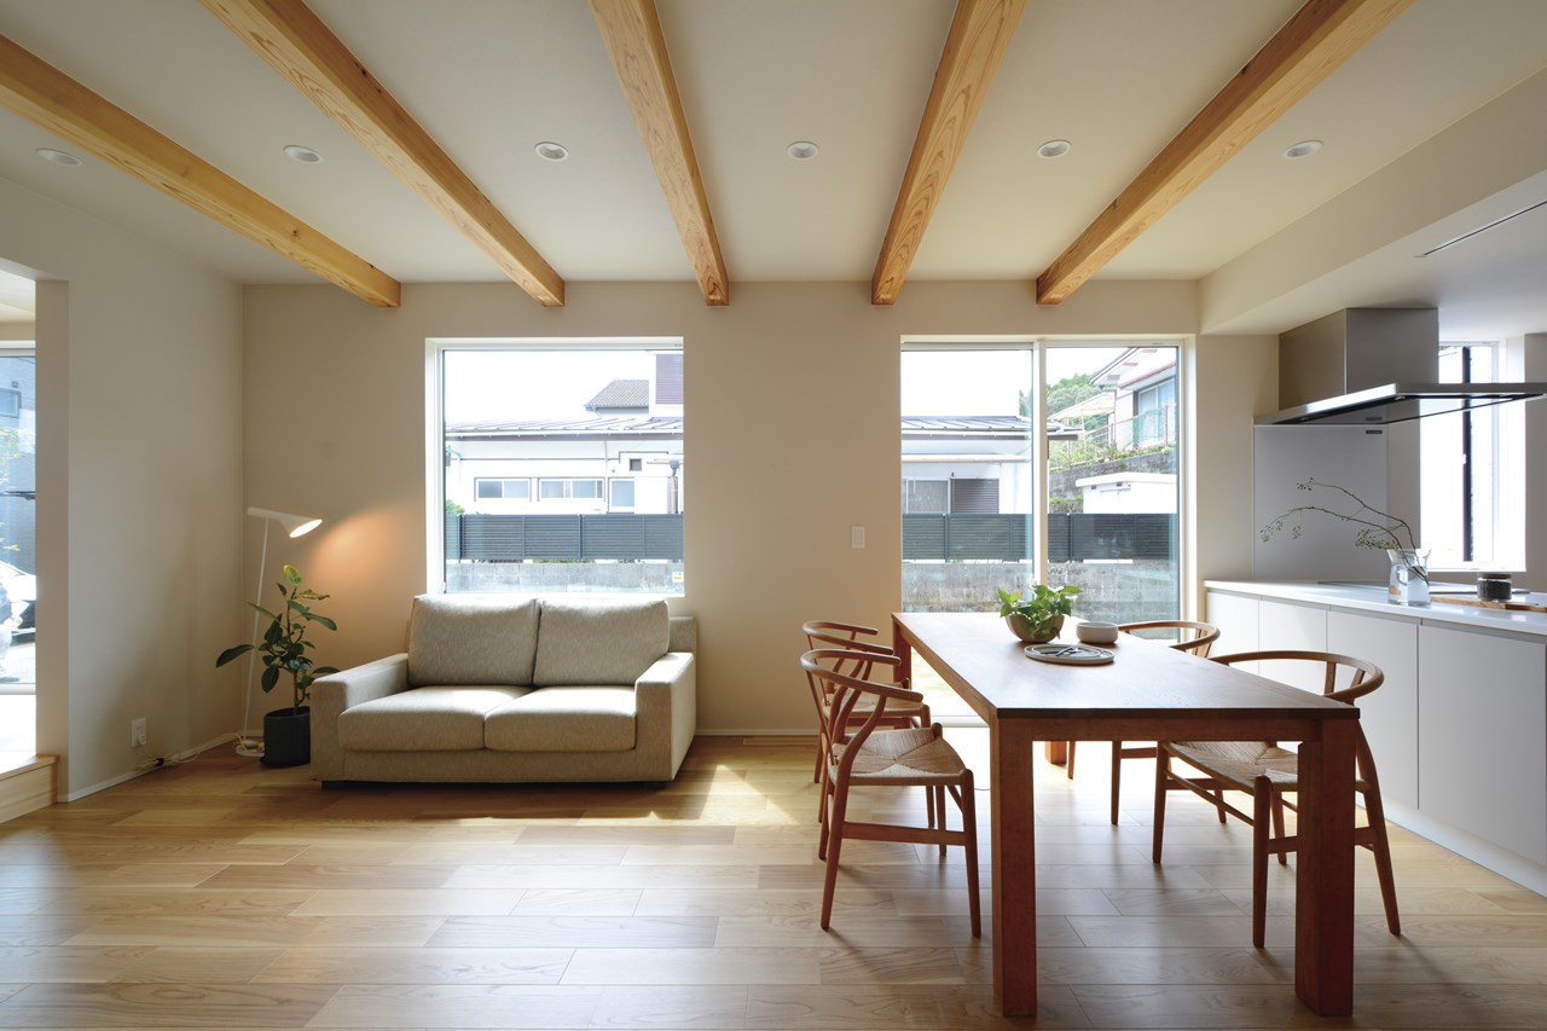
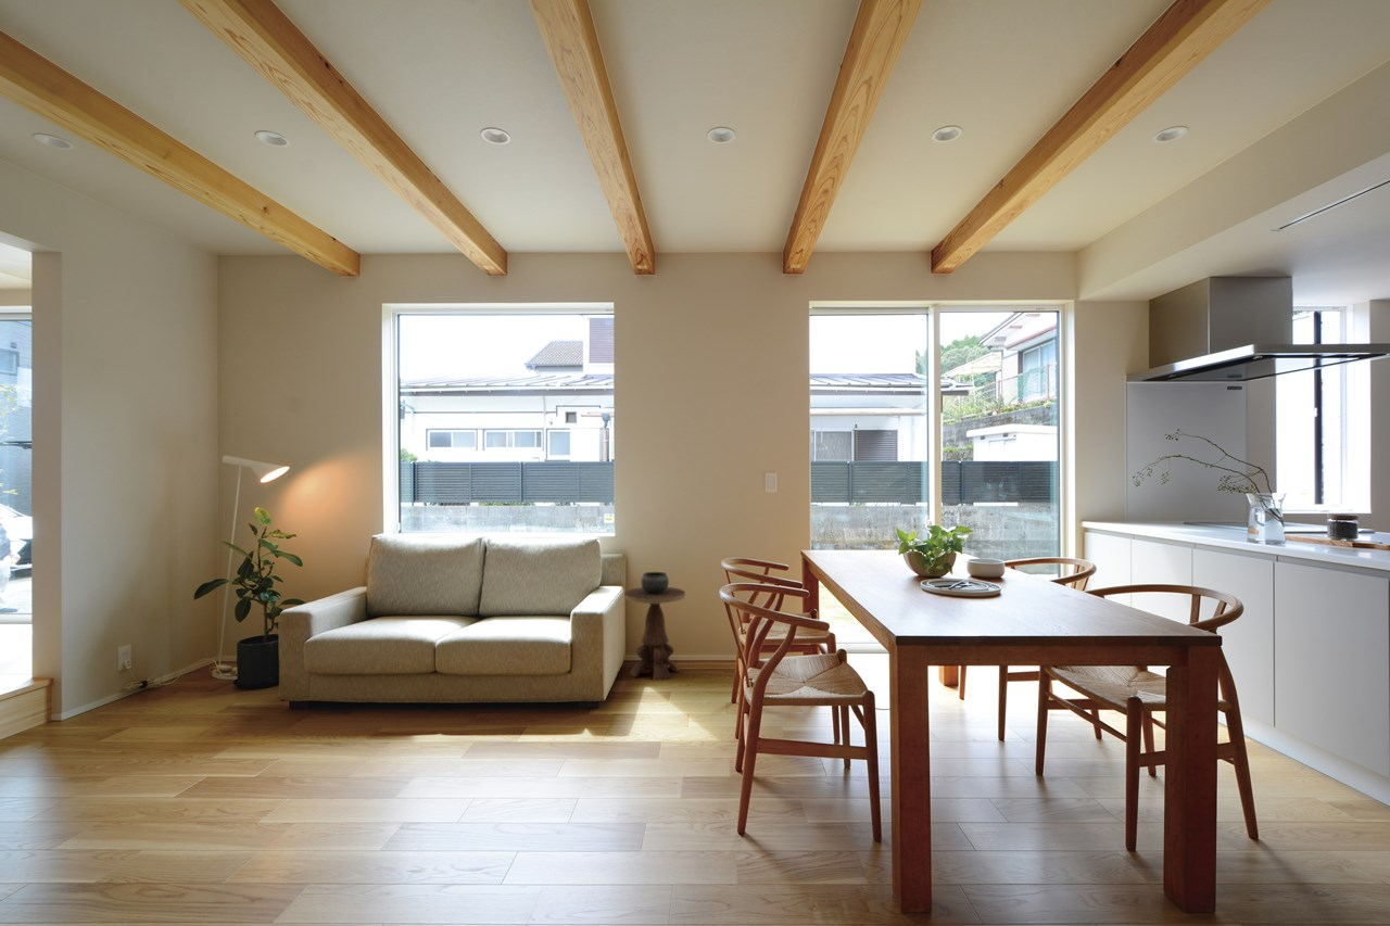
+ side table (655, 622)
